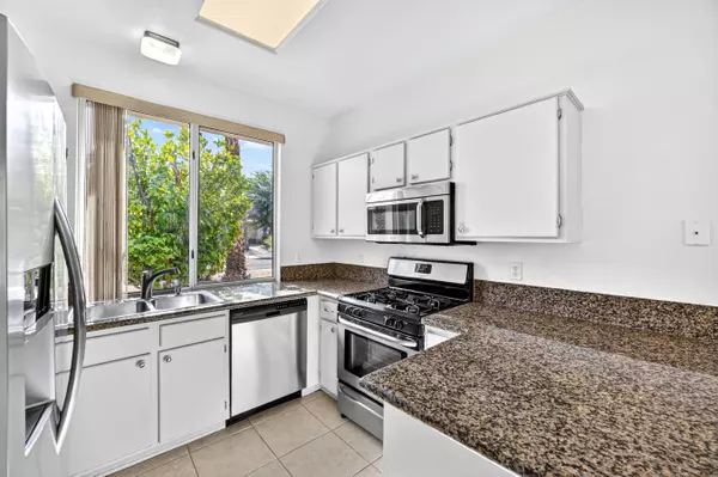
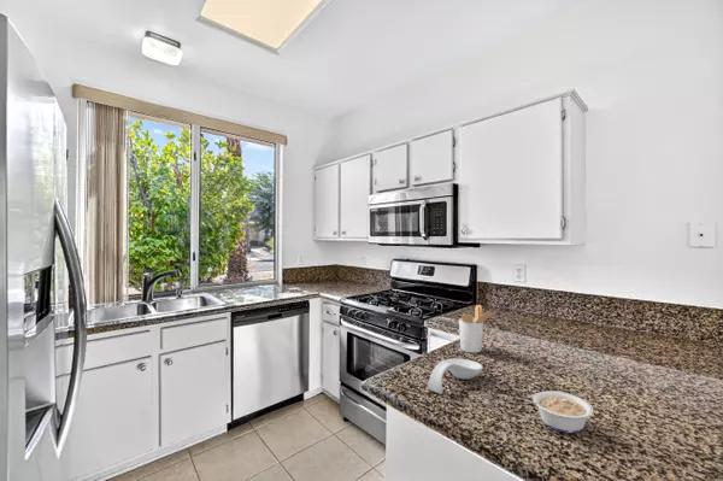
+ utensil holder (476, 328)
+ legume (560, 411)
+ spoon rest (454, 369)
